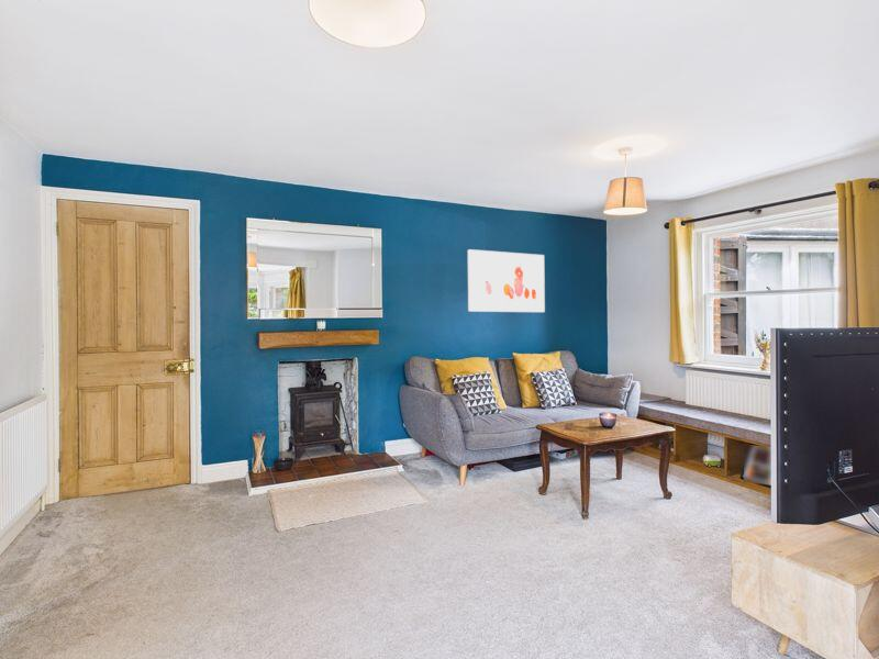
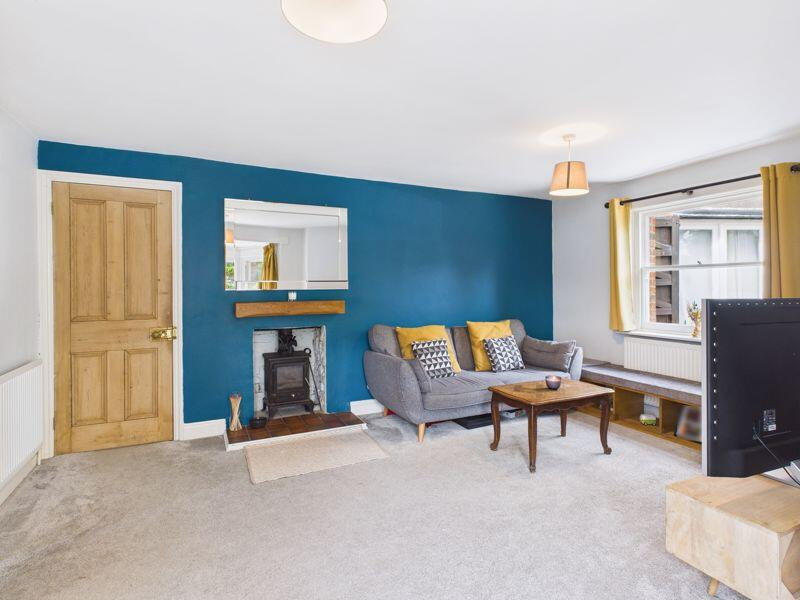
- wall art (507, 281)
